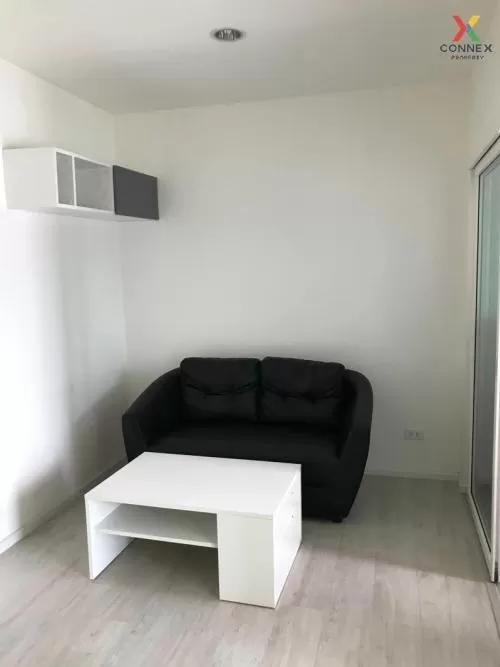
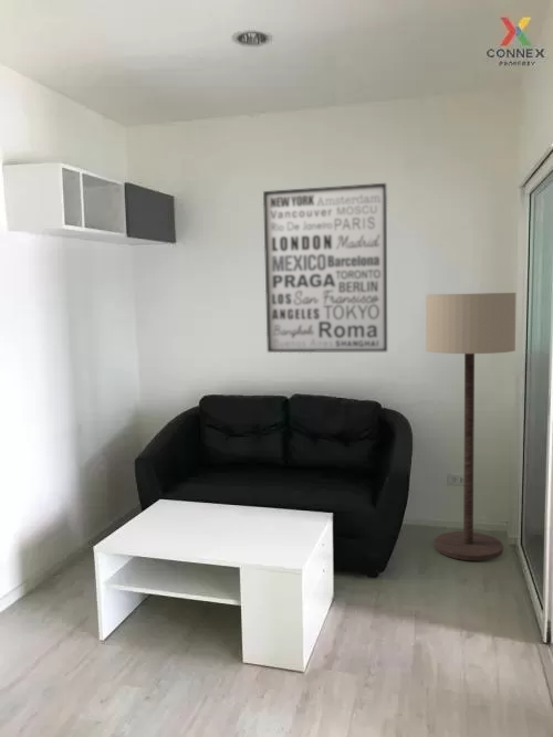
+ wall art (324, 271)
+ floor lamp (469, 423)
